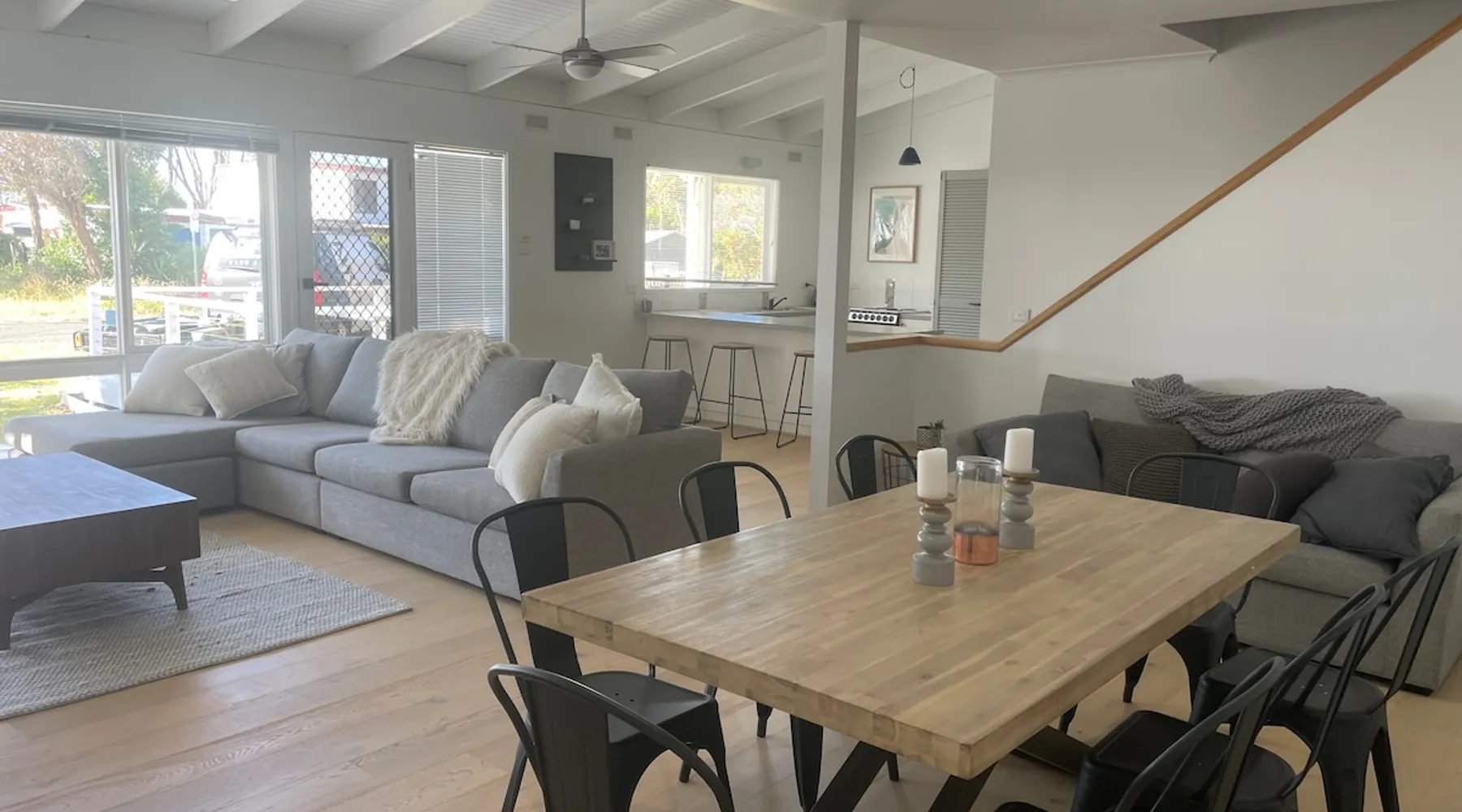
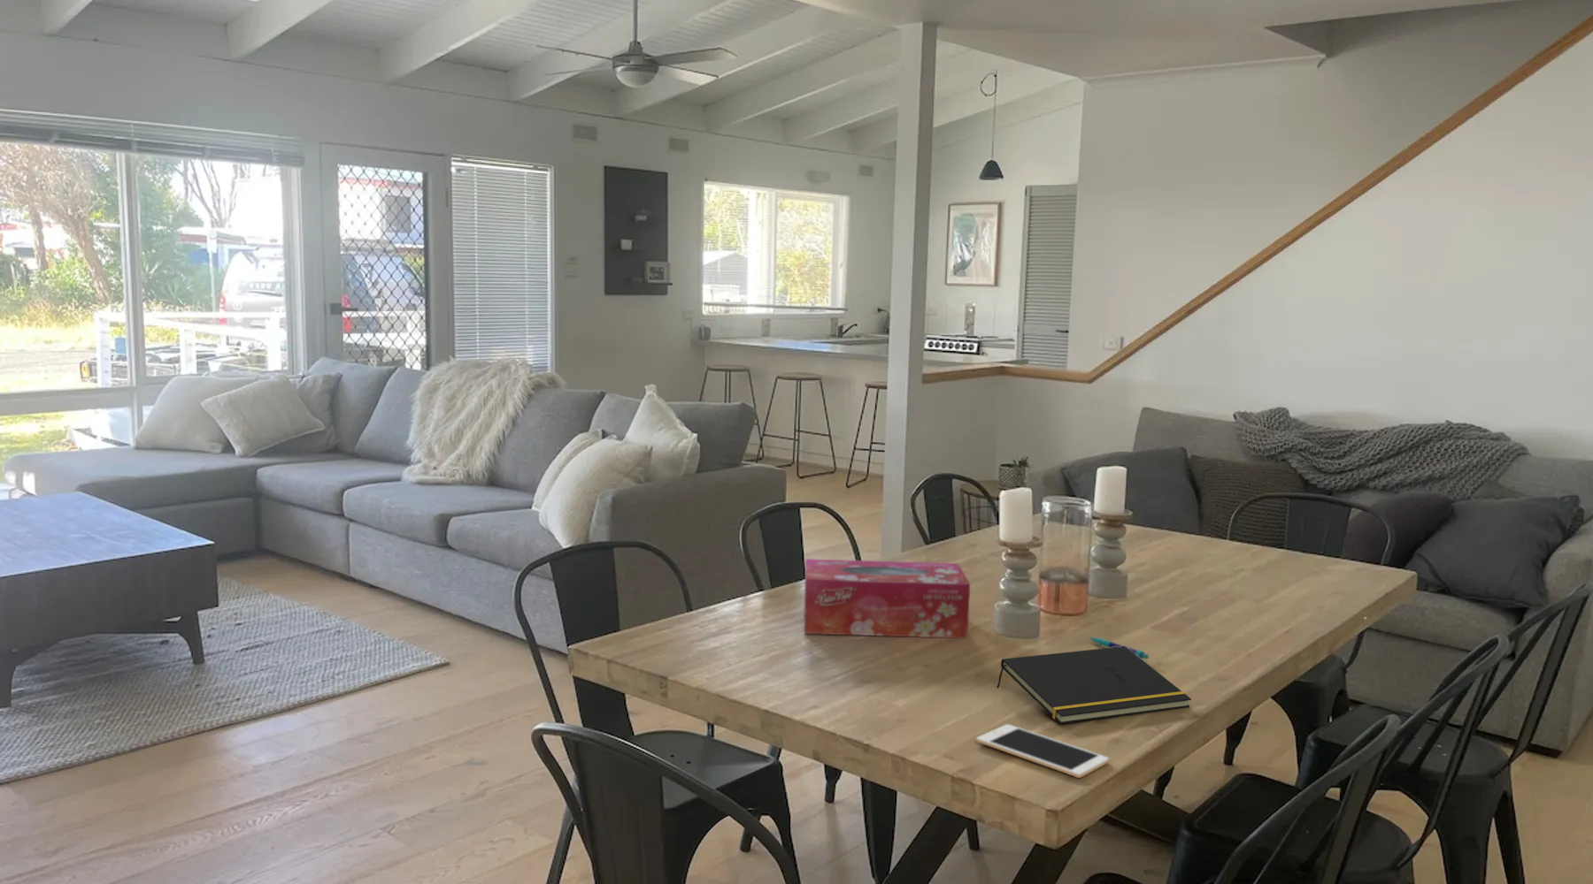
+ notepad (1094, 683)
+ cell phone (1041, 750)
+ tissue box (884, 597)
+ pen (1117, 647)
